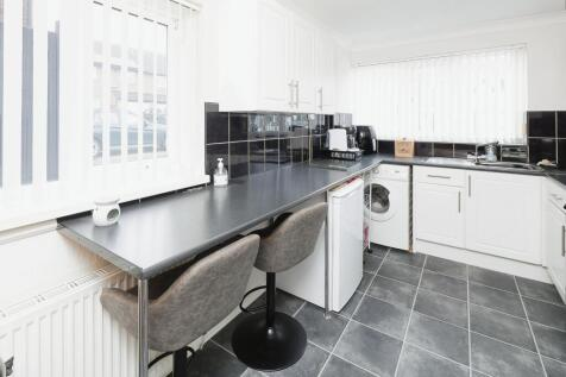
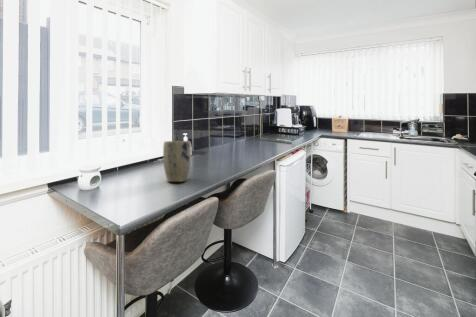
+ plant pot (177, 161)
